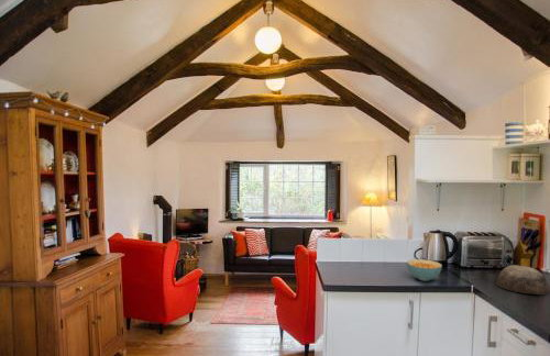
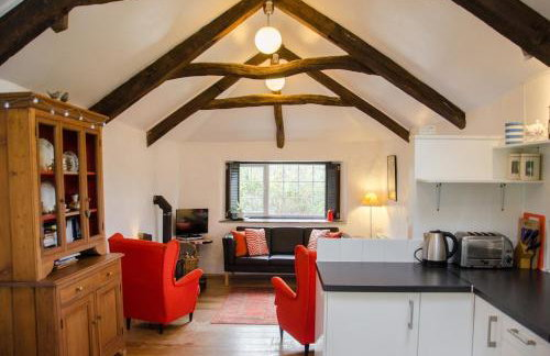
- bowl (521, 277)
- cereal bowl (424, 271)
